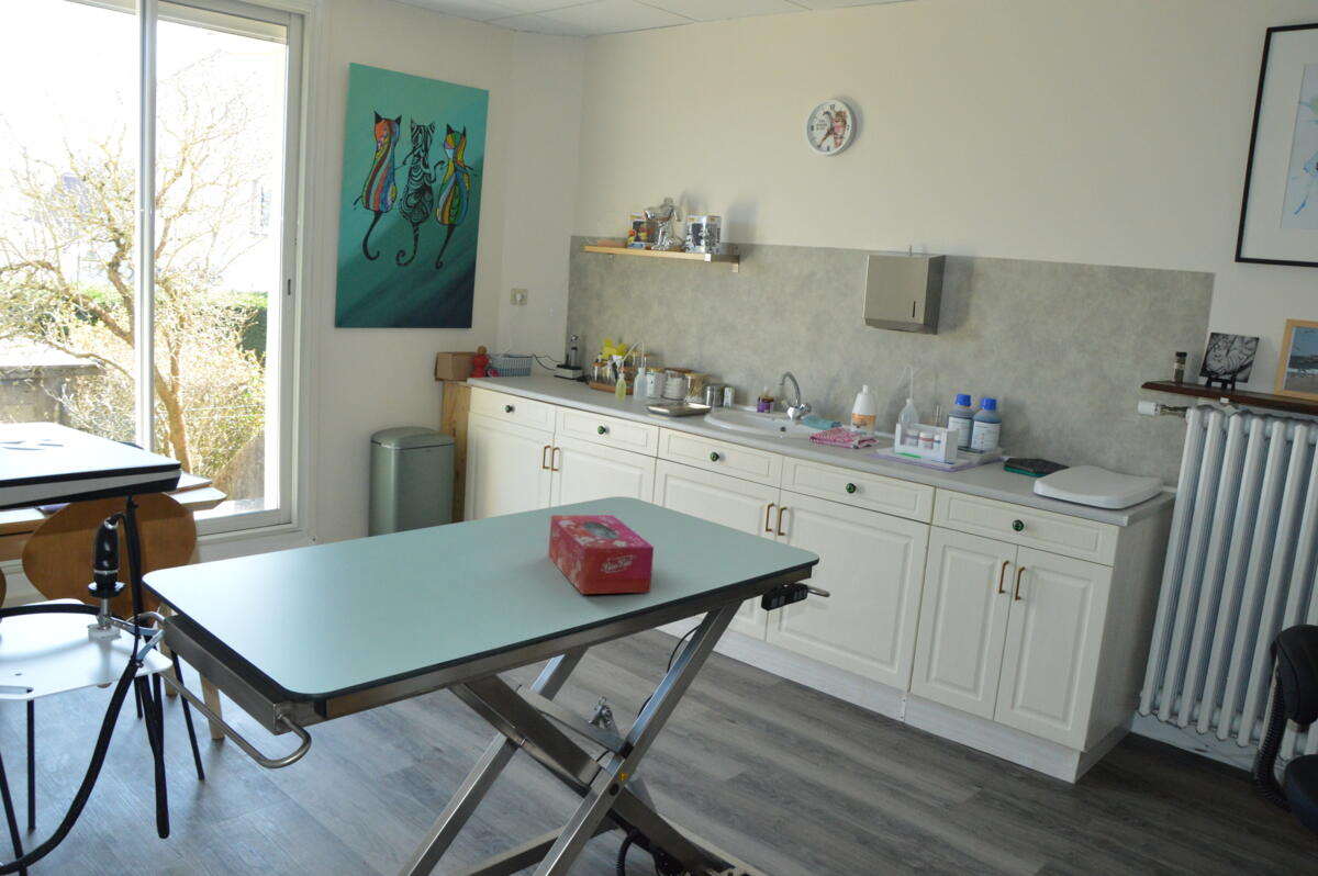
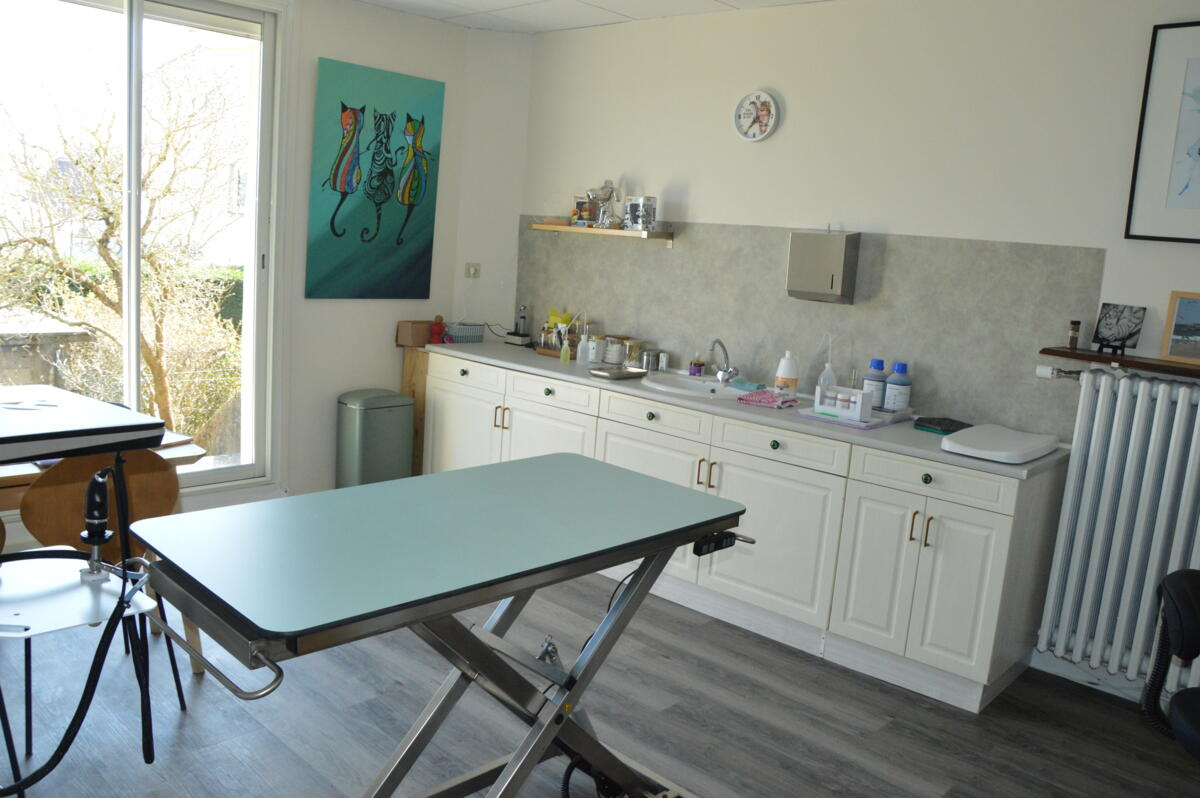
- tissue box (597, 551)
